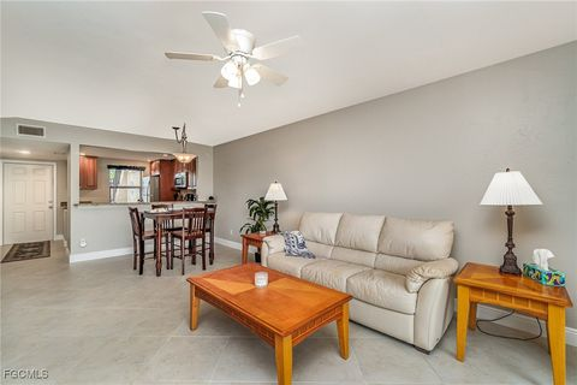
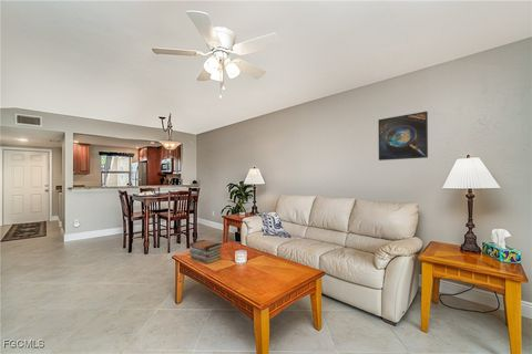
+ book stack (205, 250)
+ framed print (401, 137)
